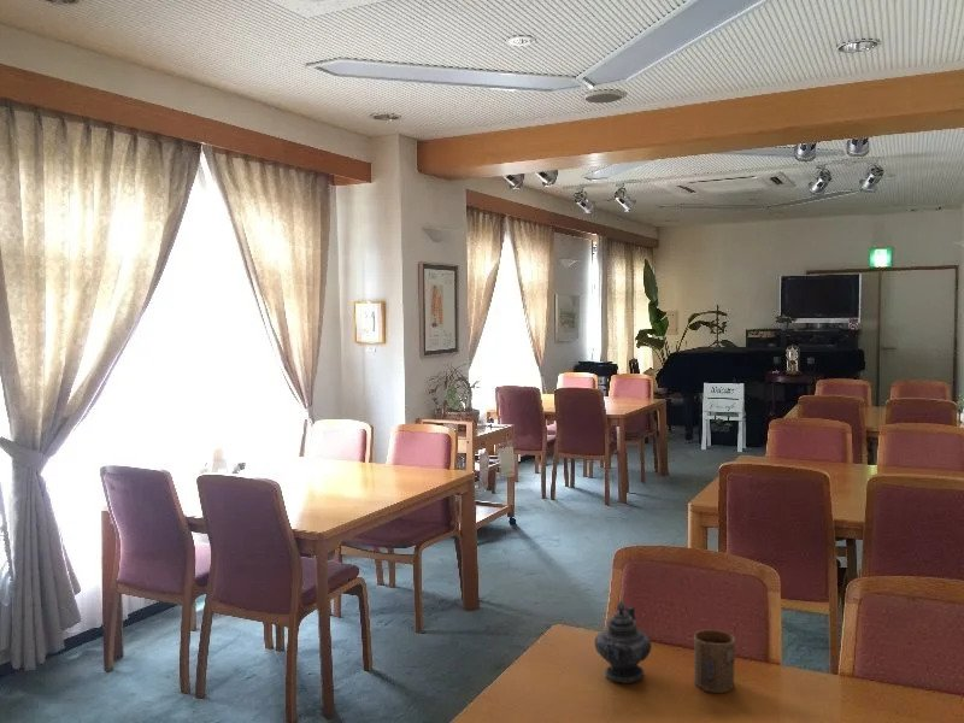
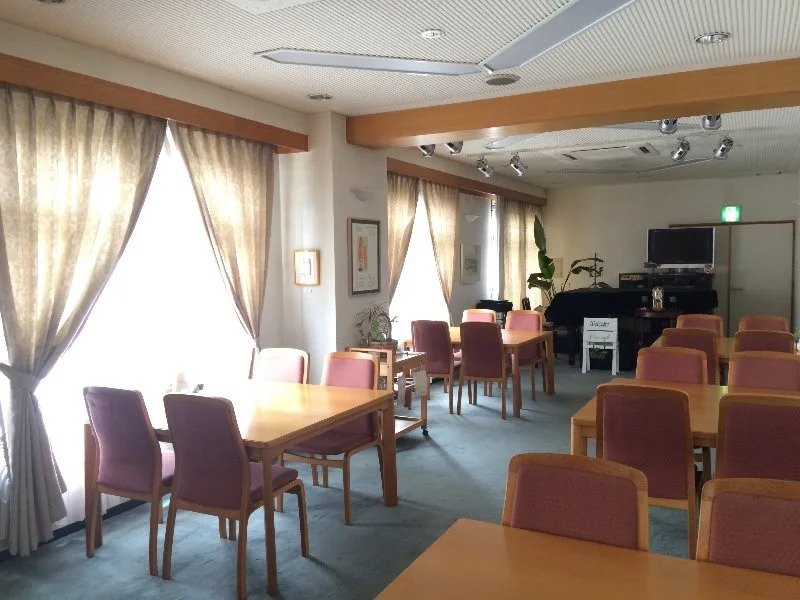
- cup (713, 660)
- teapot (622, 639)
